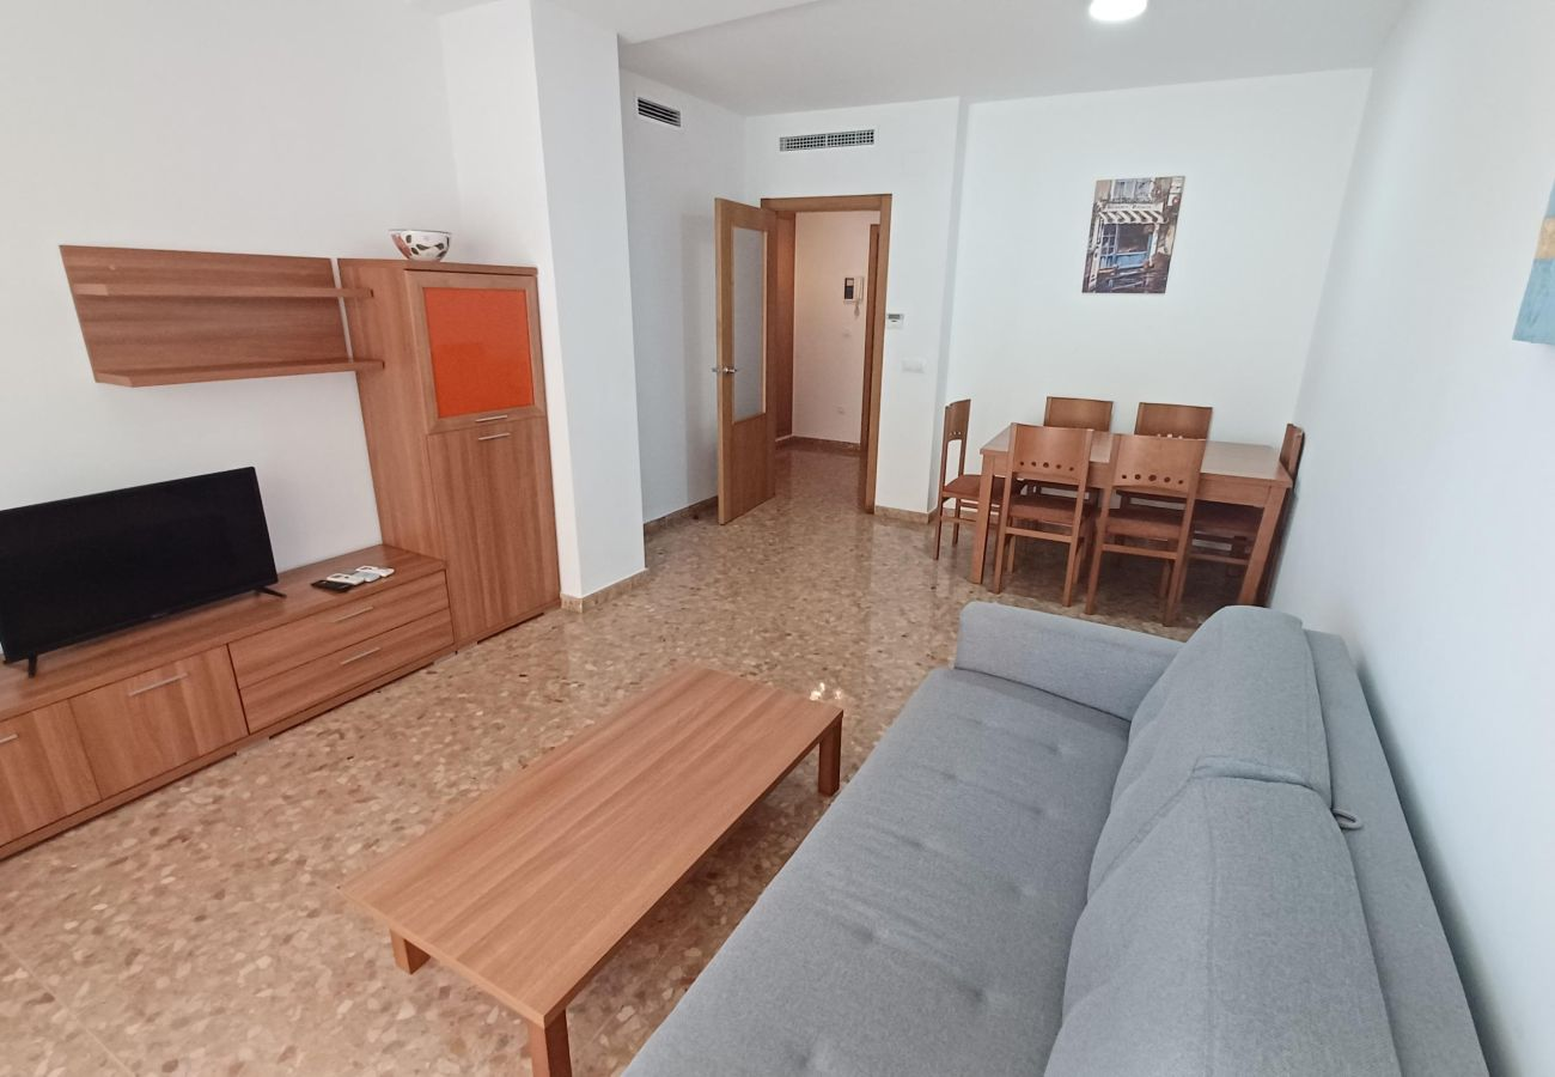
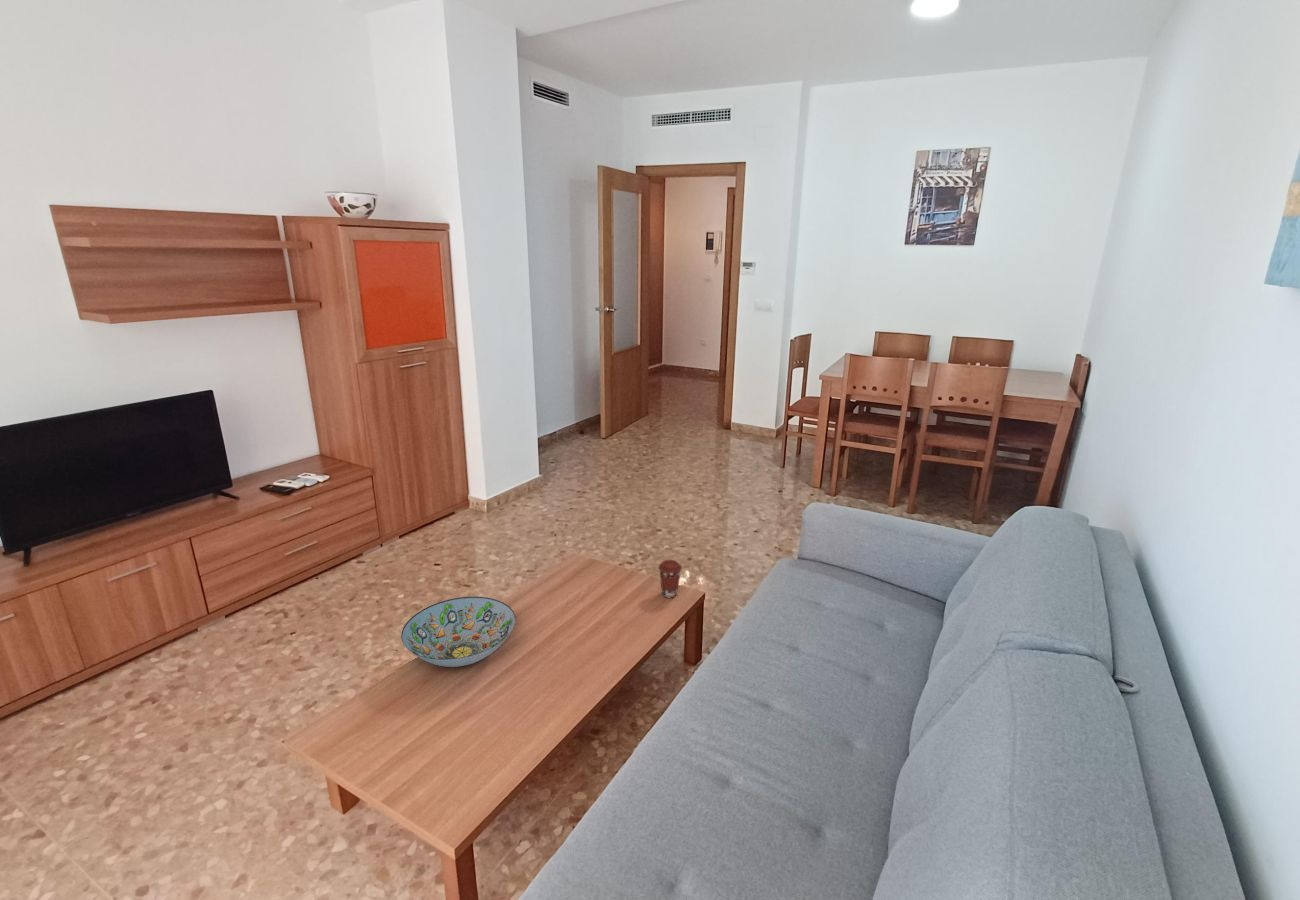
+ decorative bowl (461, 639)
+ coffee cup (669, 579)
